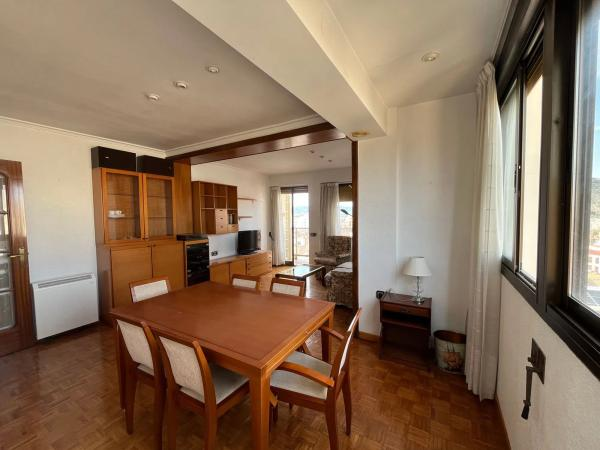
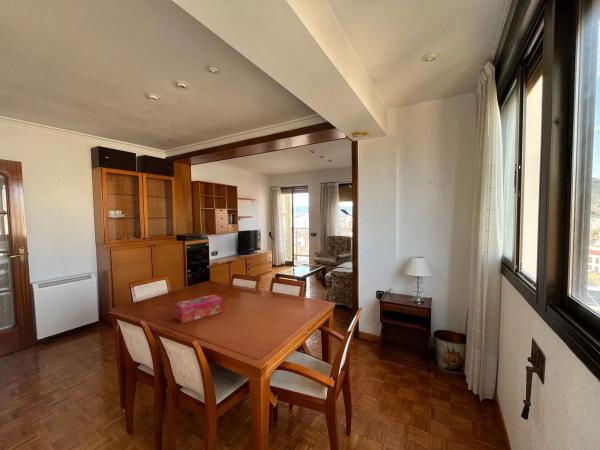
+ tissue box (199, 307)
